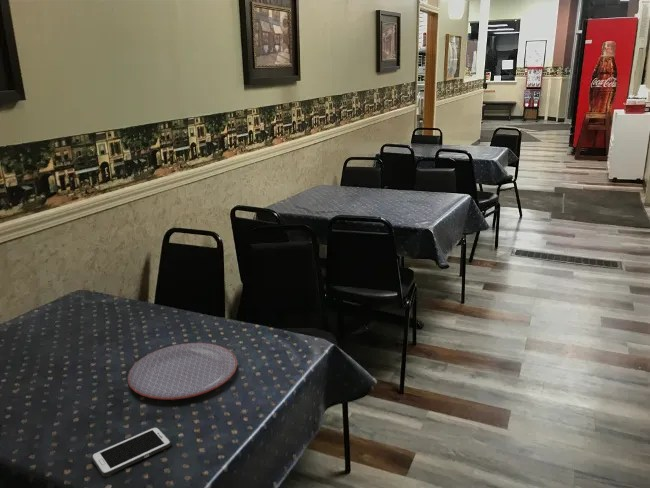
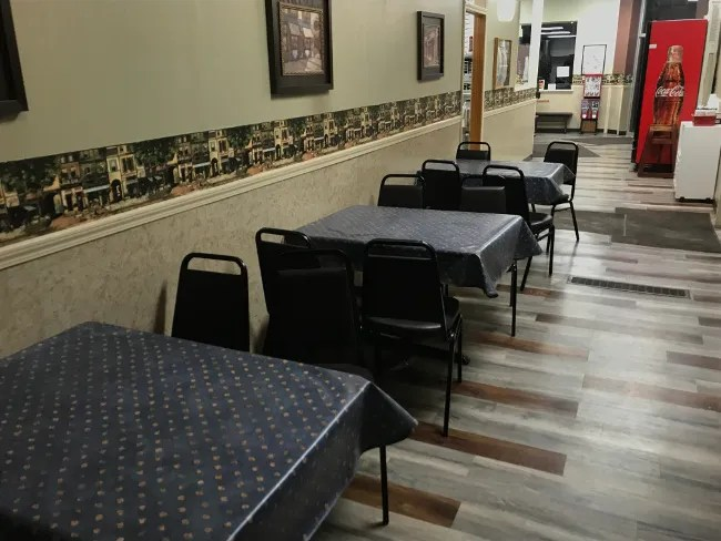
- cell phone (132, 450)
- plate (183, 371)
